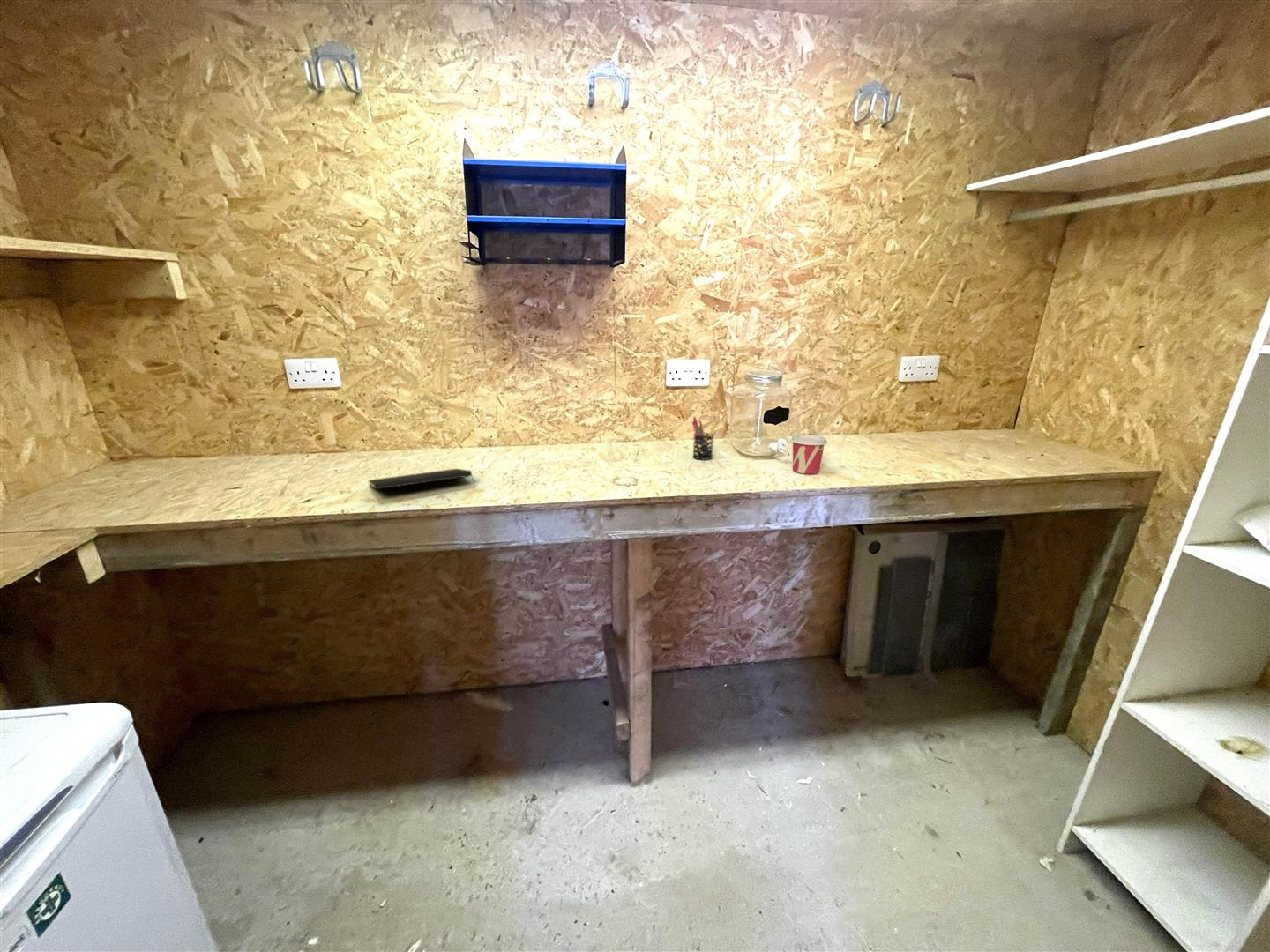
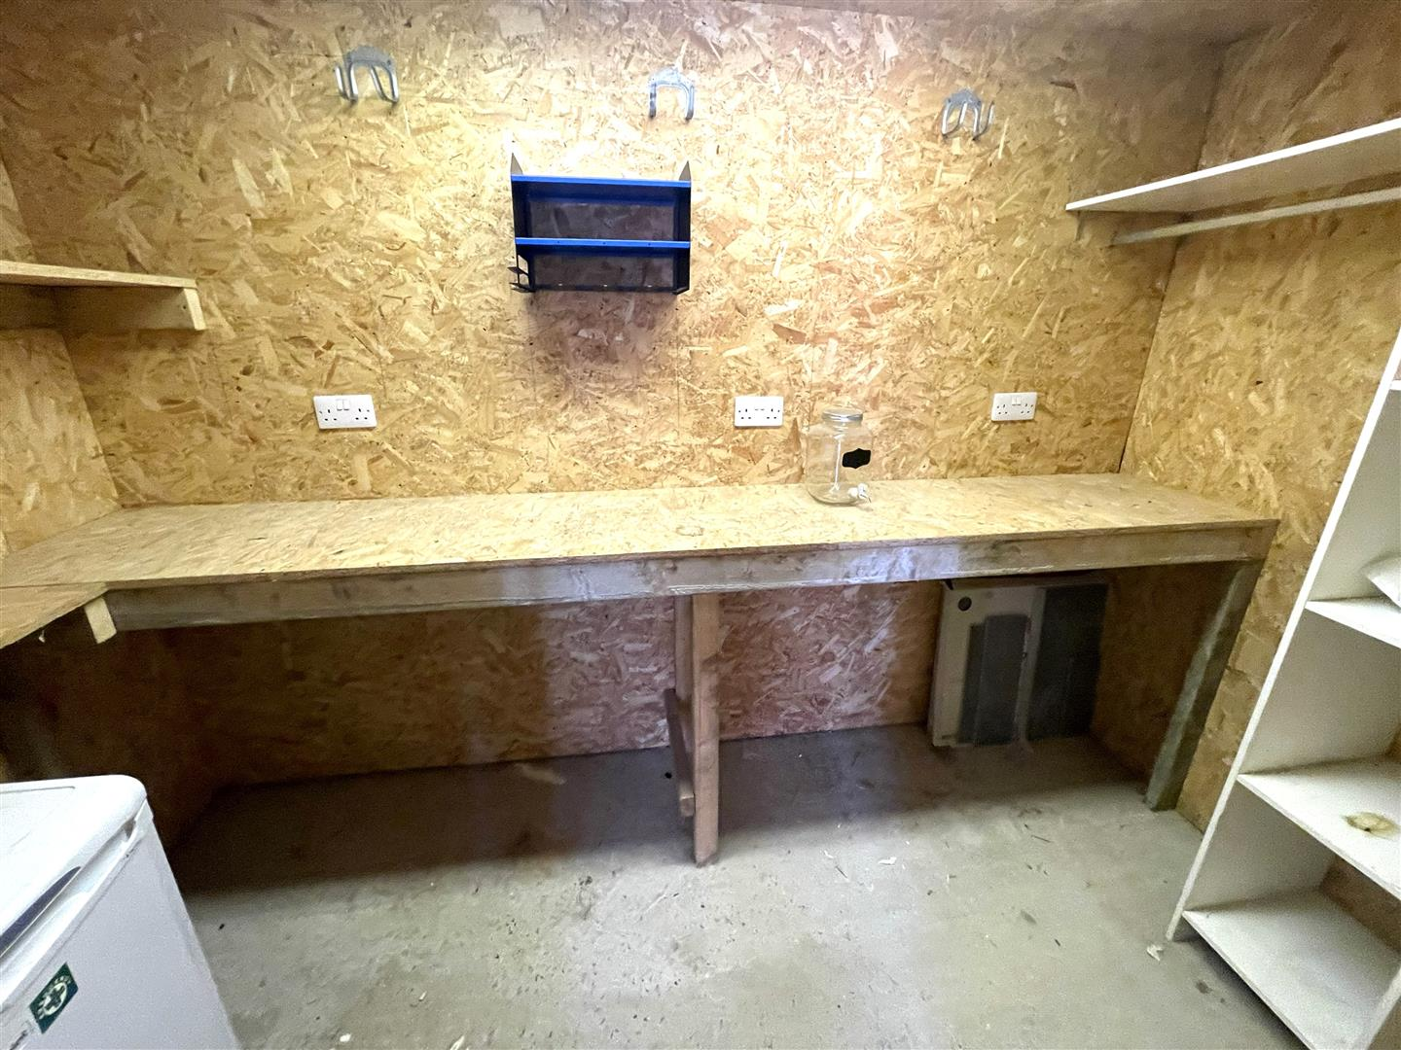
- cup (807, 454)
- pen holder (701, 437)
- notepad (419, 478)
